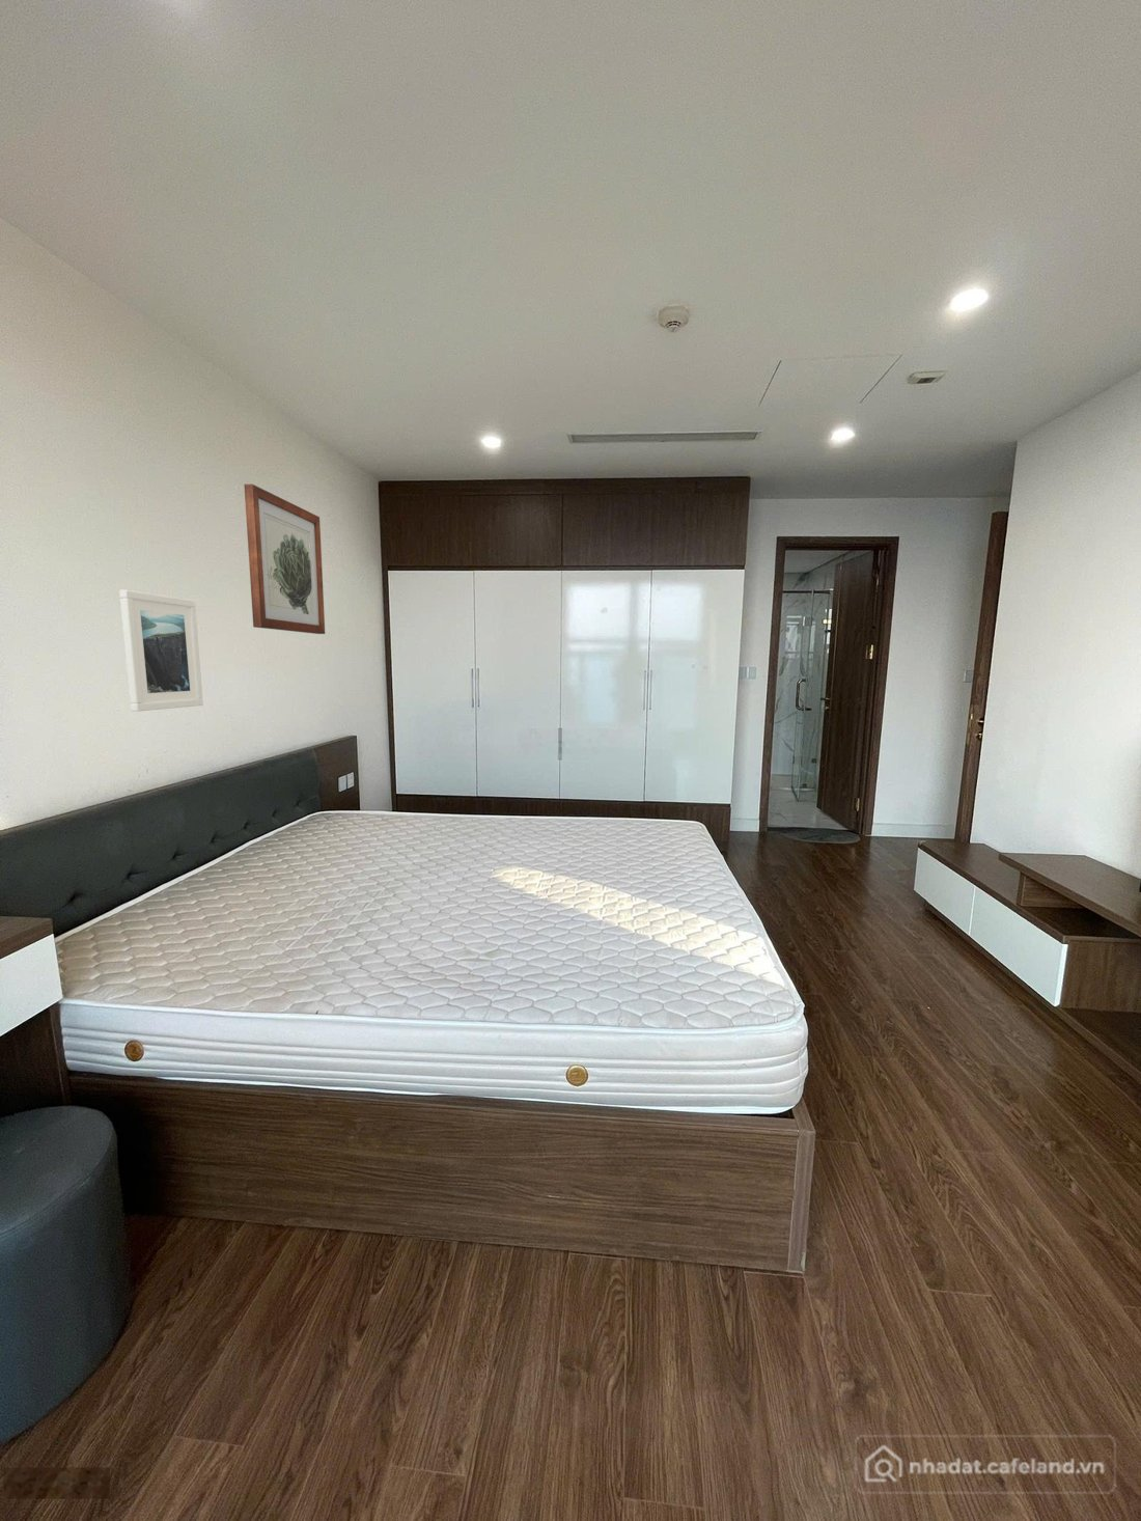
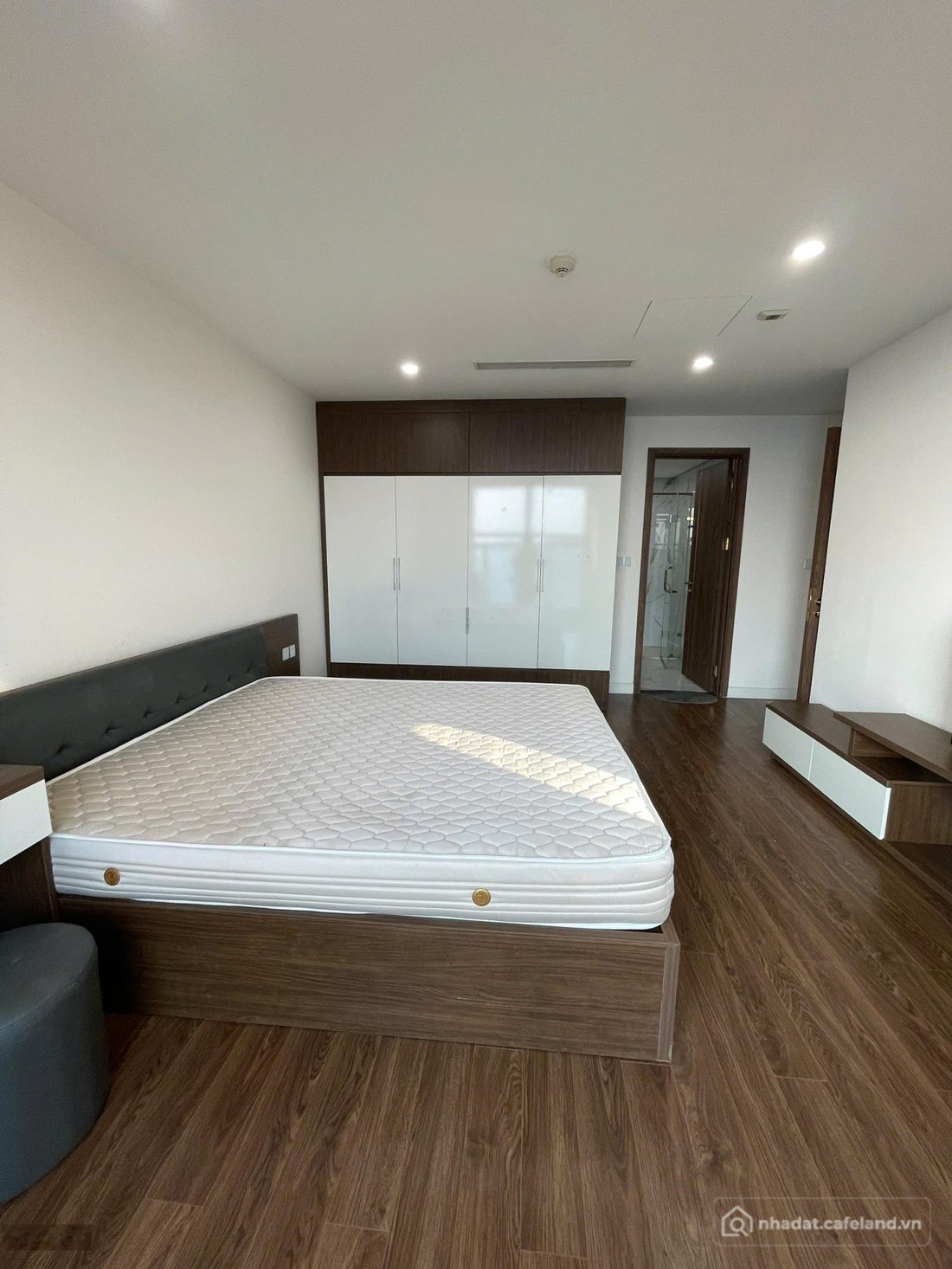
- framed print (165, 652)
- wall art (289, 567)
